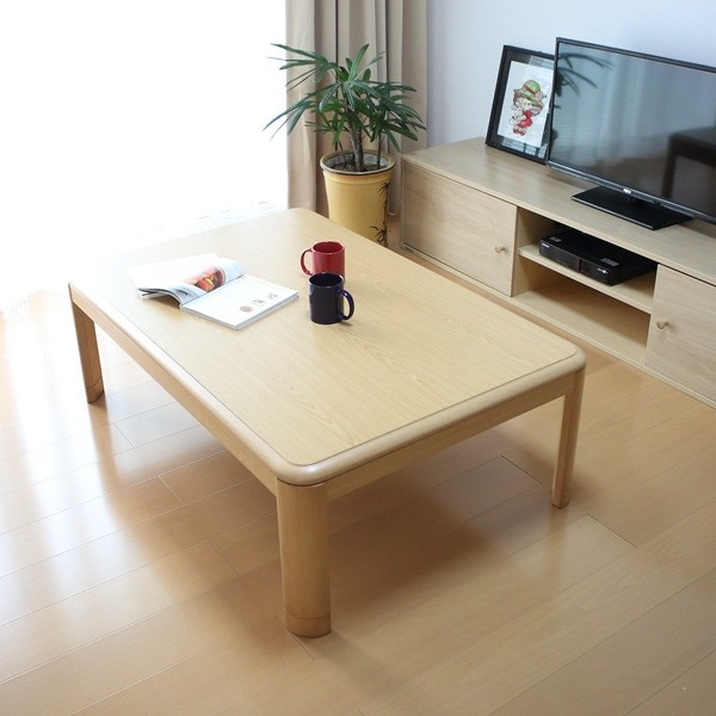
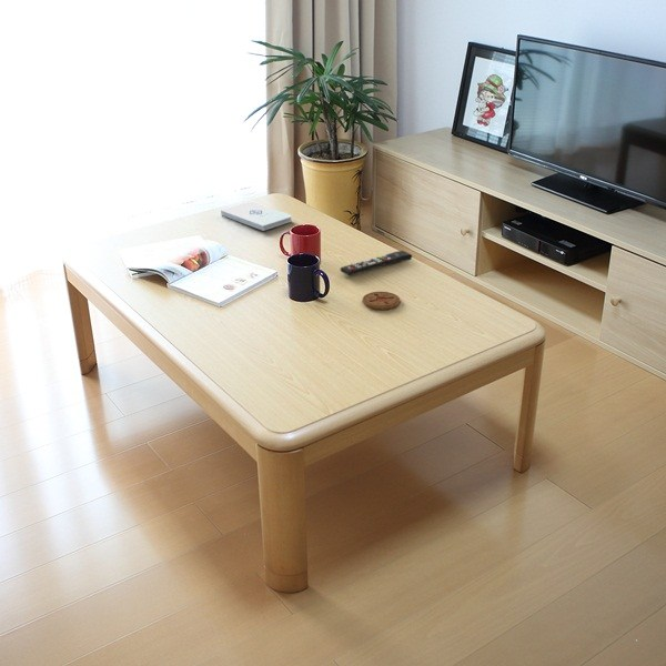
+ coaster (381, 300)
+ notepad (256, 215)
+ remote control (376, 262)
